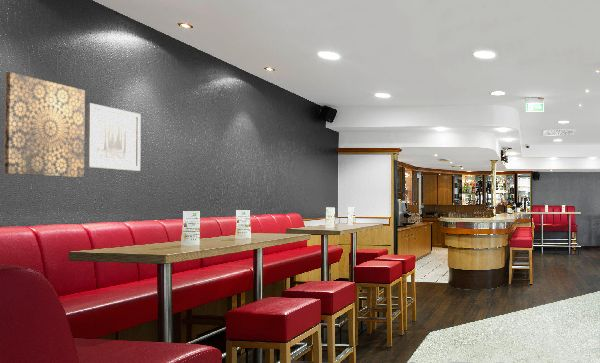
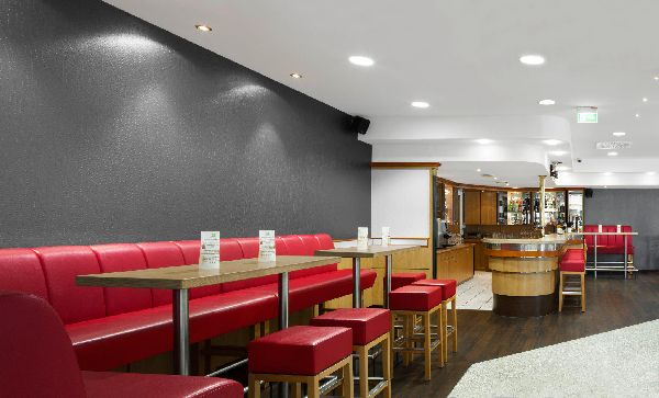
- wall art (115, 139)
- wall art (47, 128)
